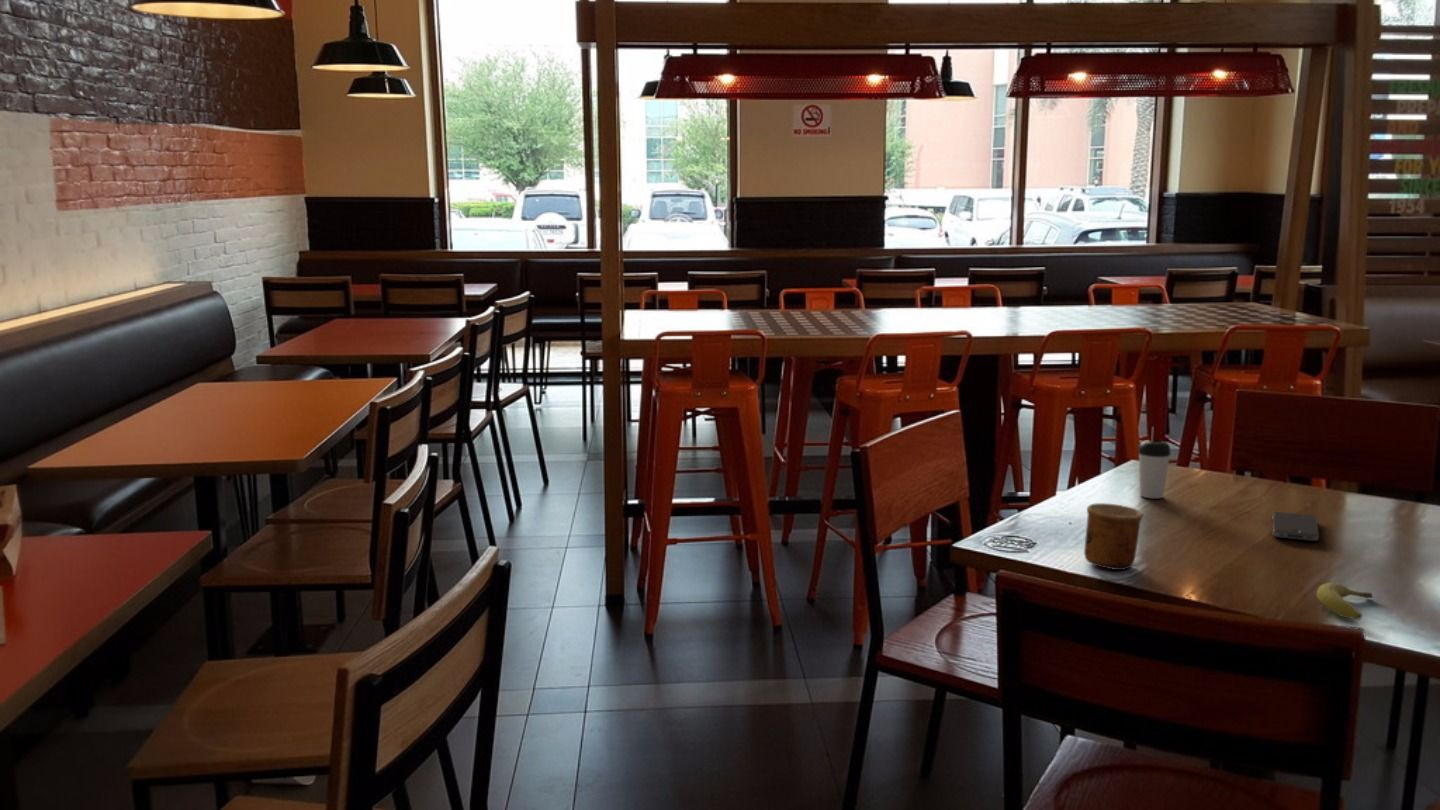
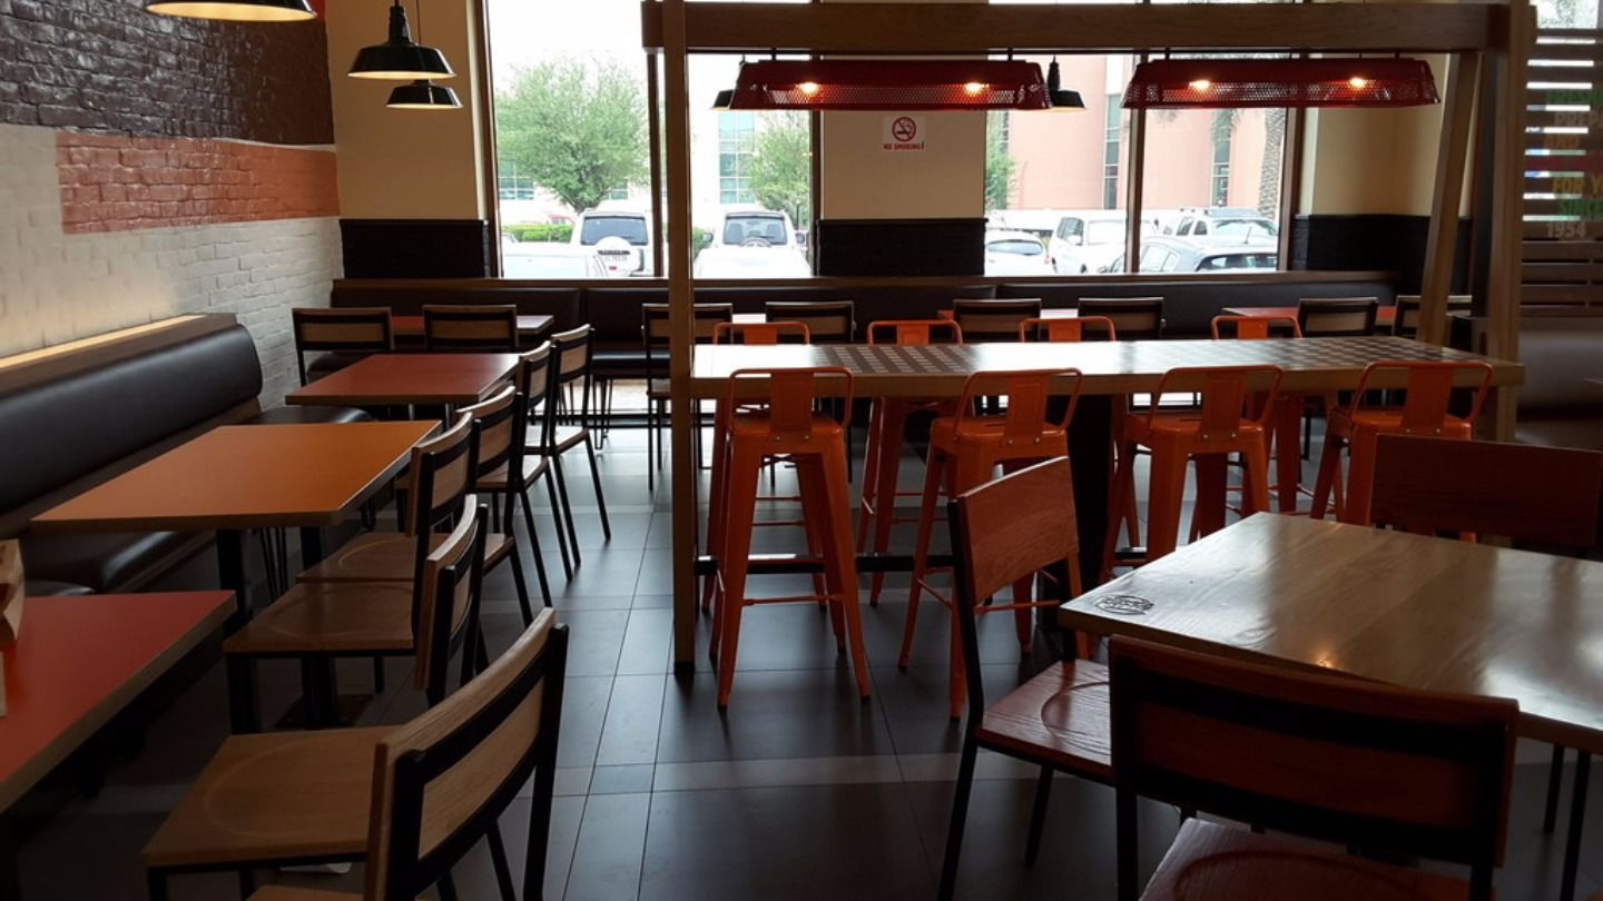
- beverage cup (1153, 461)
- cup (1113, 536)
- fruit (1343, 596)
- smartphone (1294, 525)
